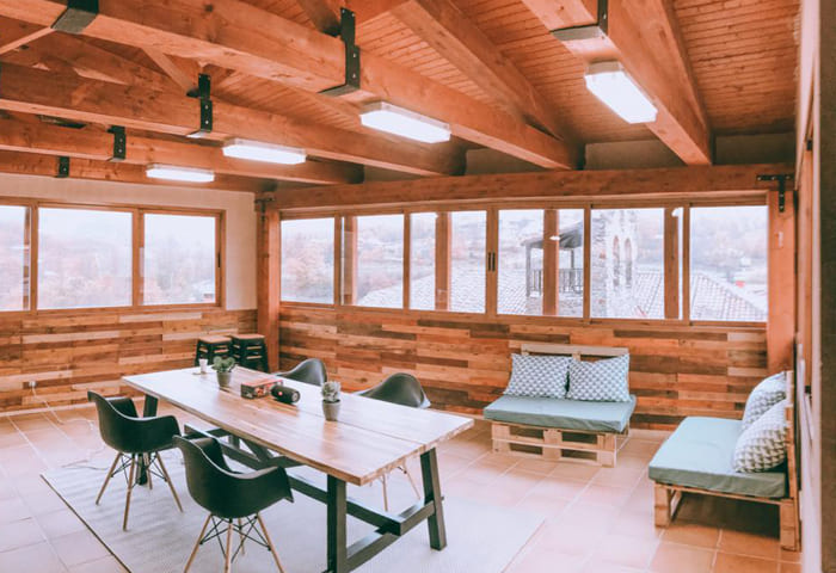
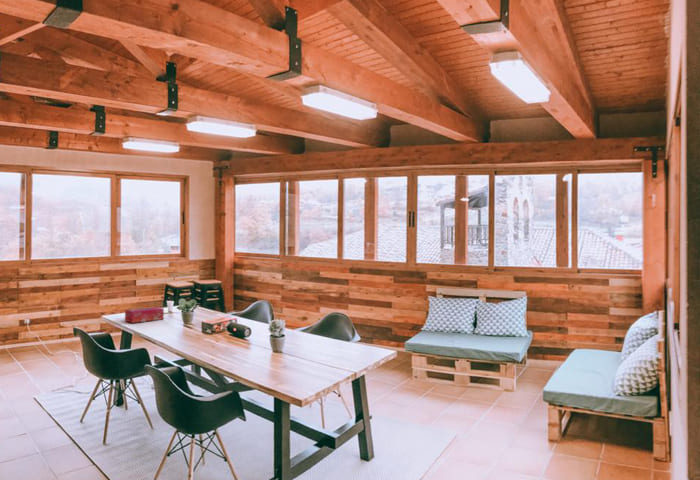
+ tissue box (144, 314)
